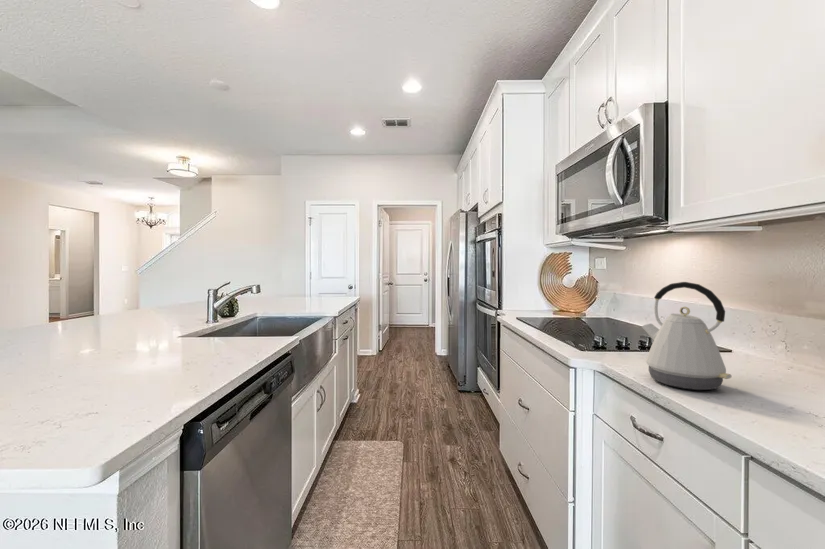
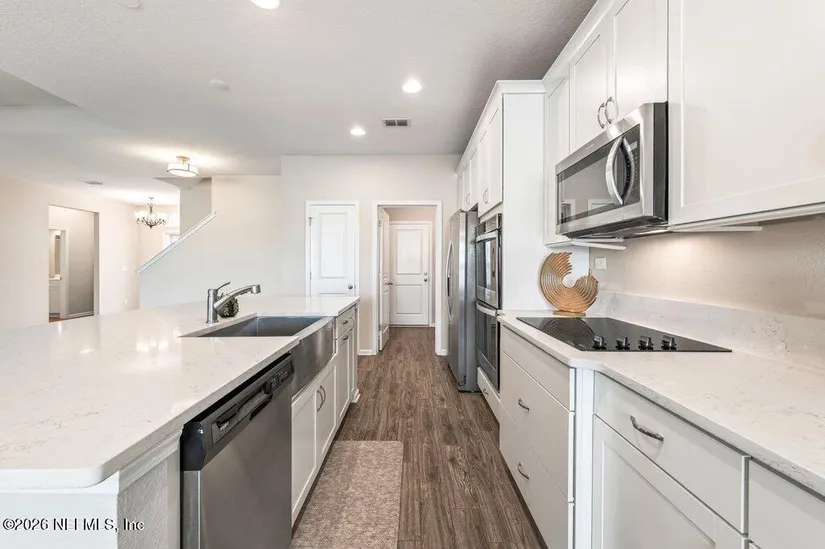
- kettle (681, 332)
